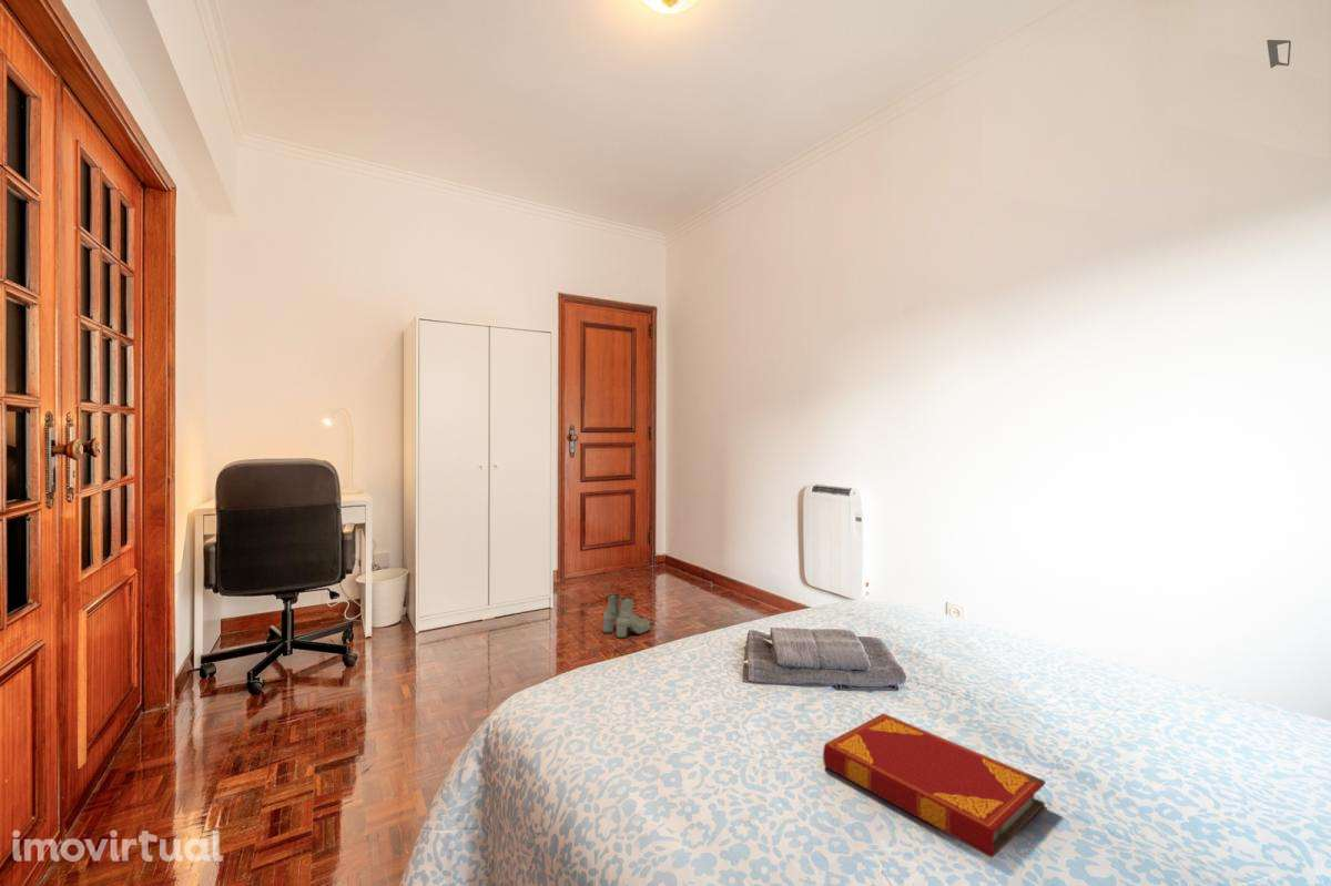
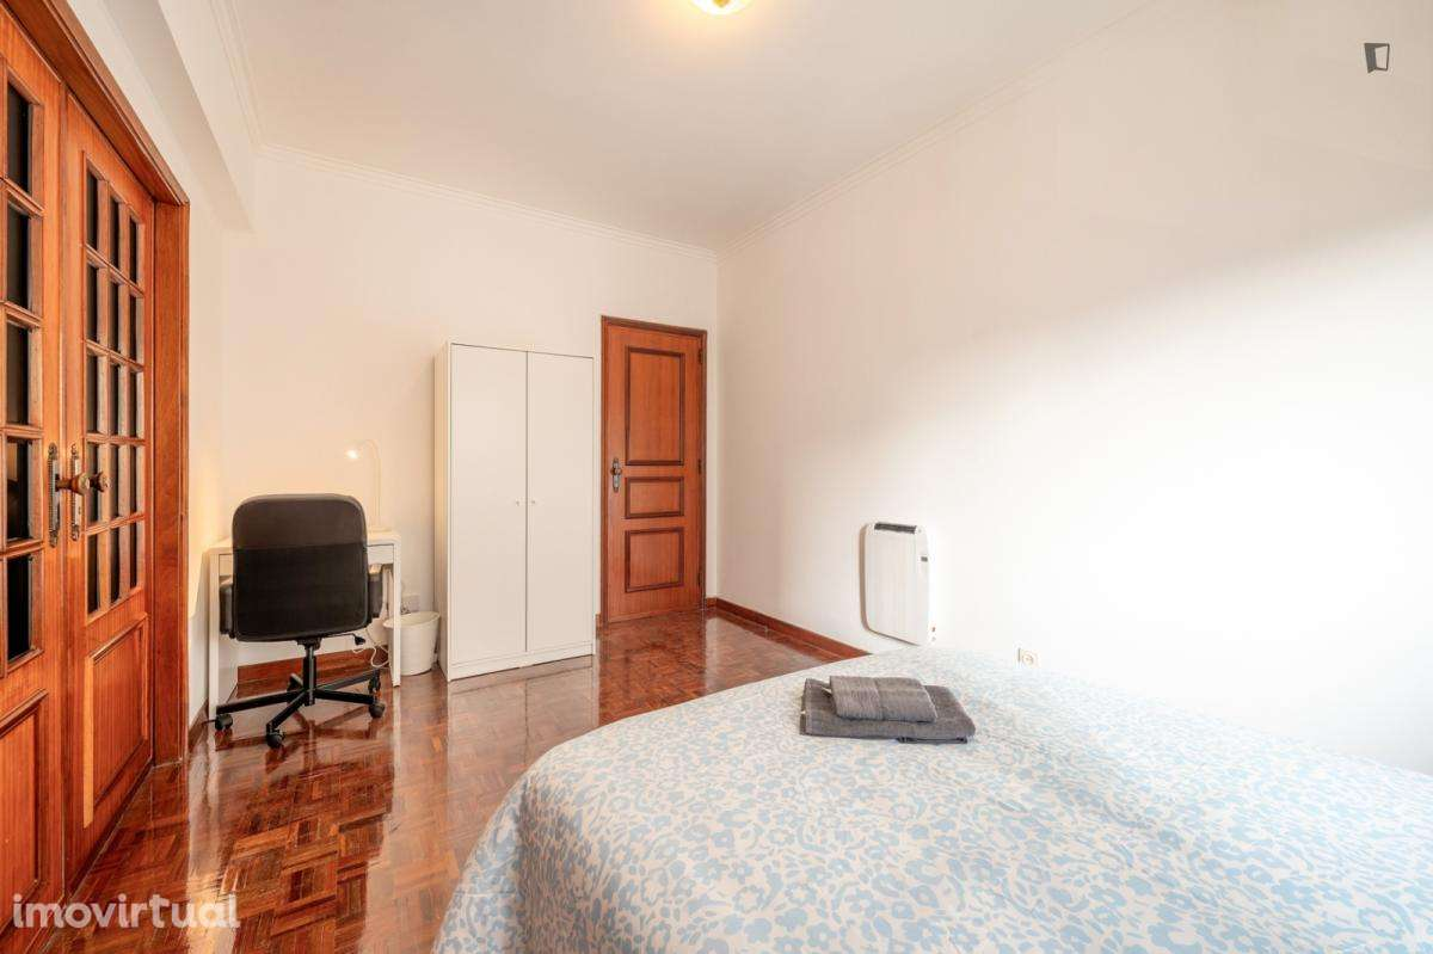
- boots (626, 612)
- hardback book (927, 773)
